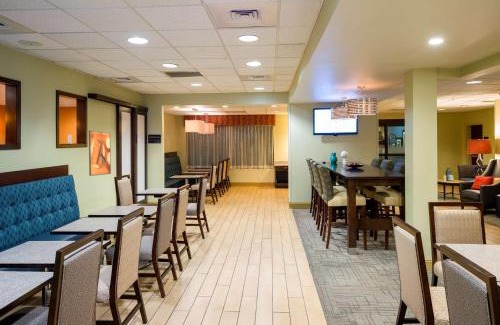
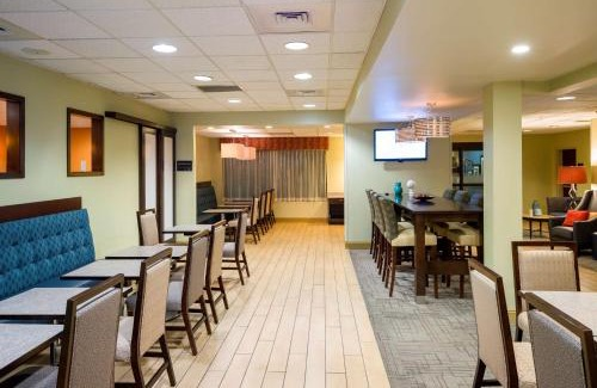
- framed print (100, 153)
